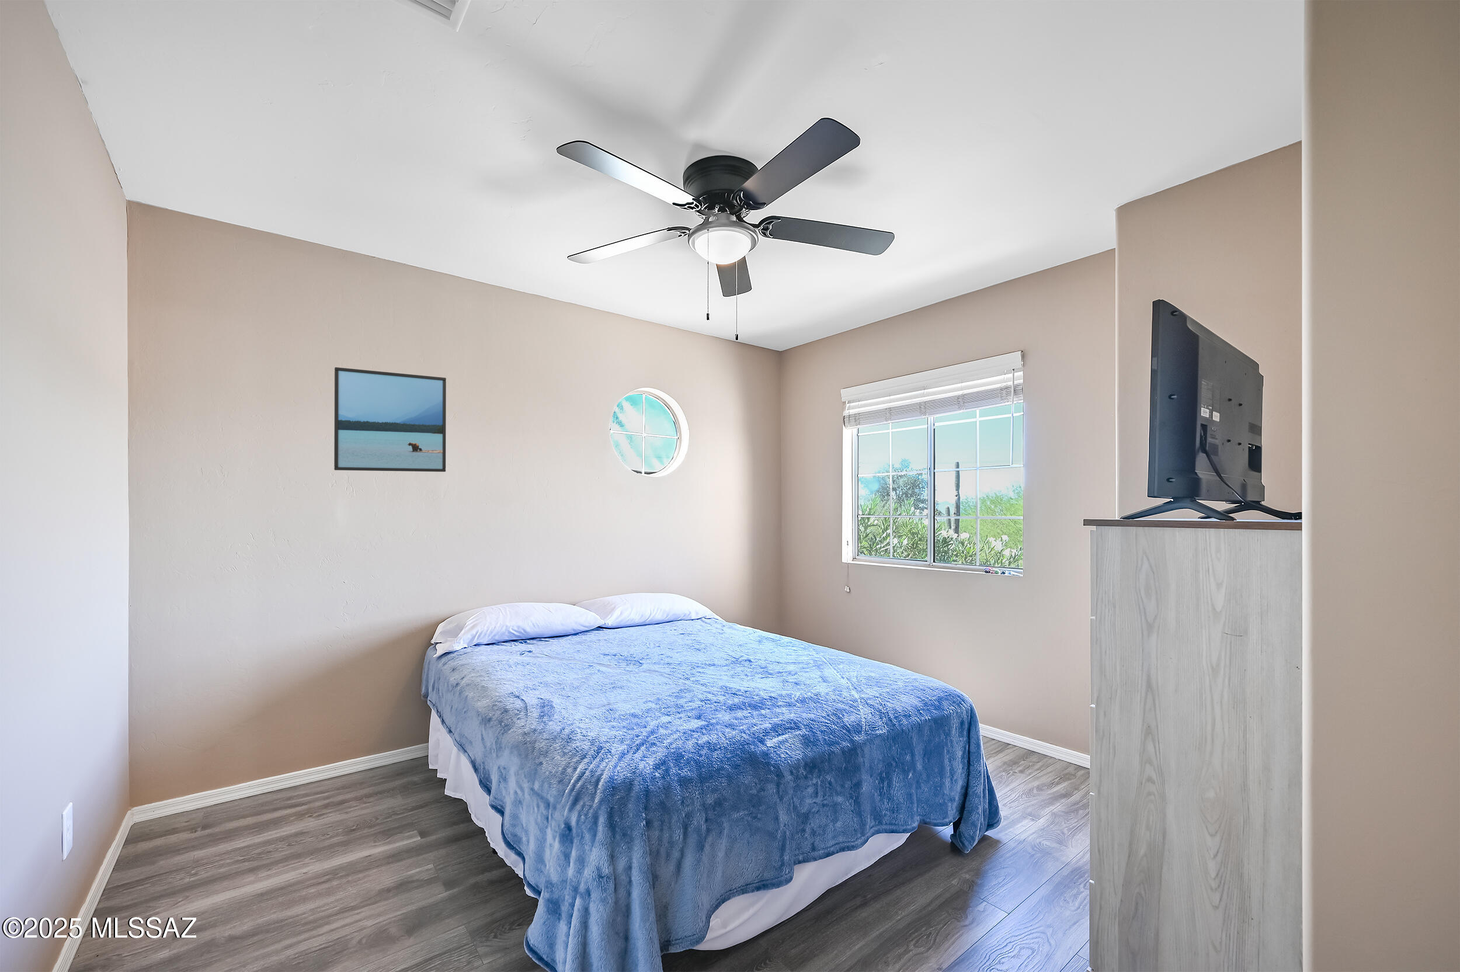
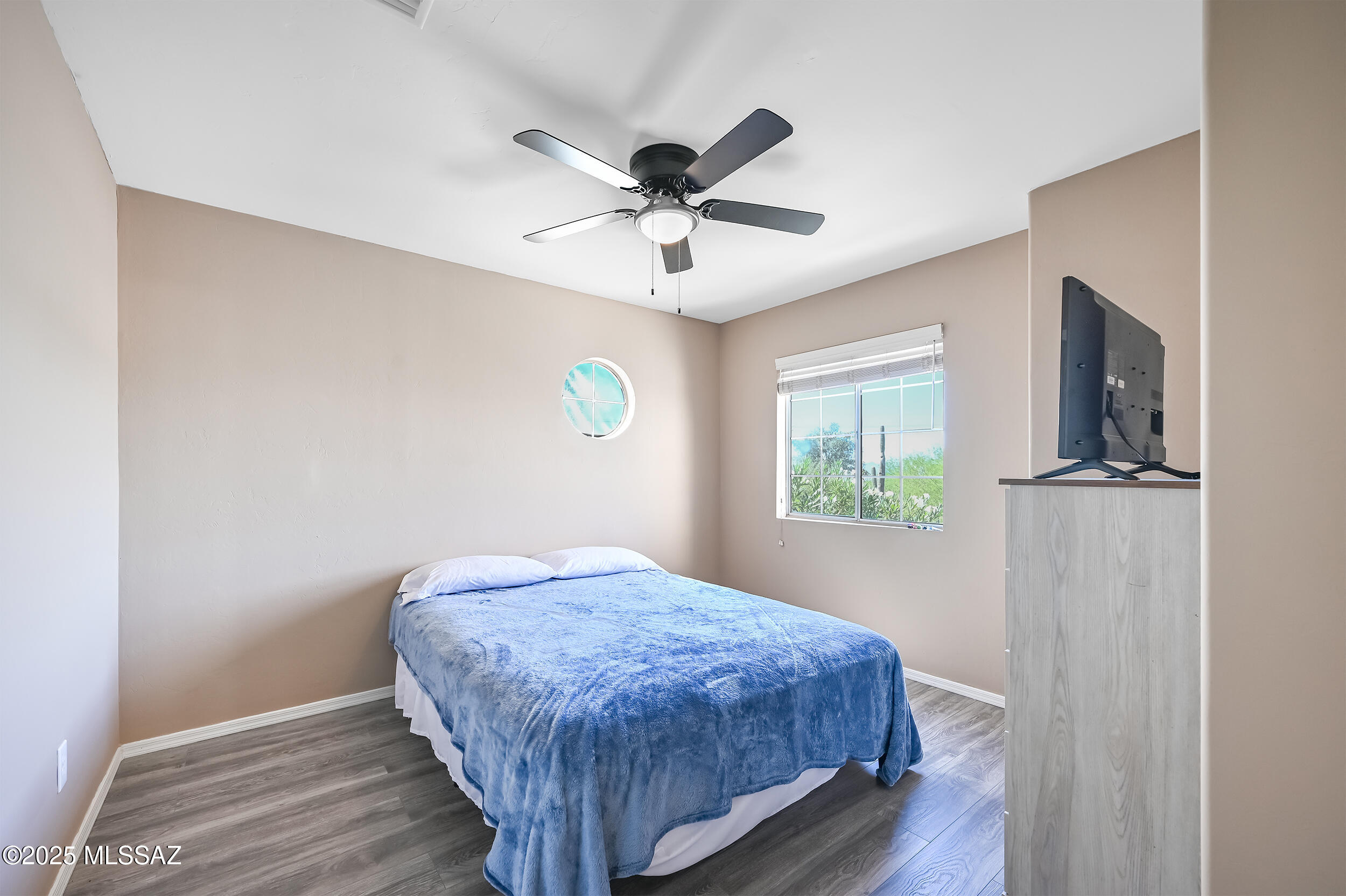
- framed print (393, 422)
